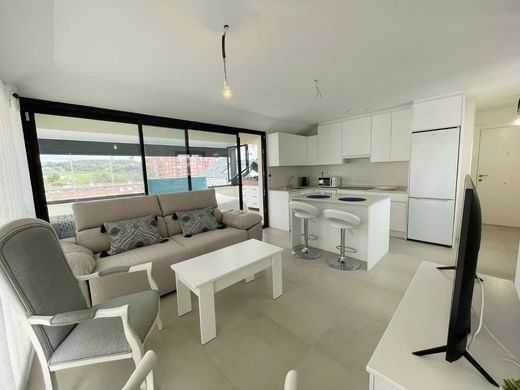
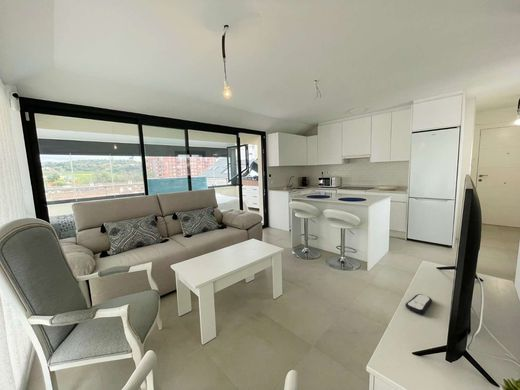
+ remote control (419, 302)
